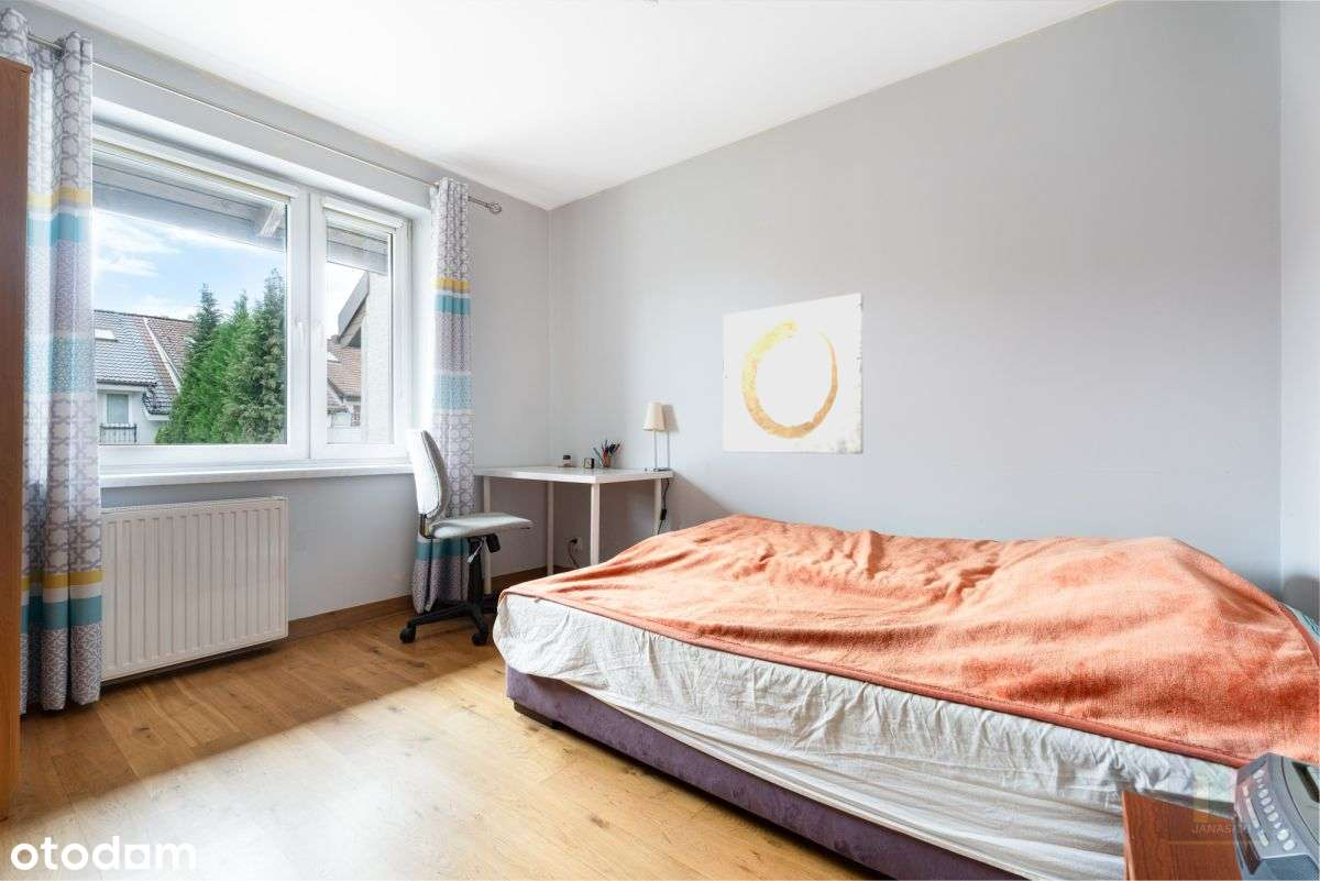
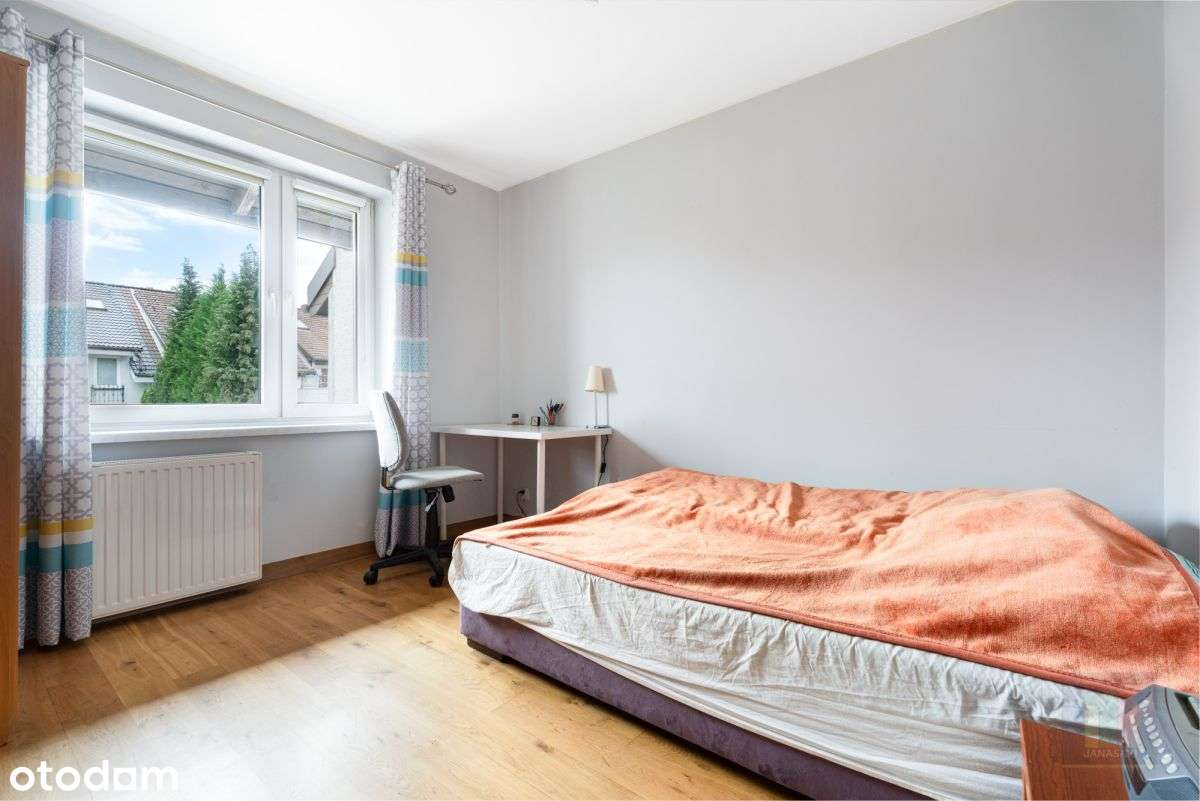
- wall art (788, 378)
